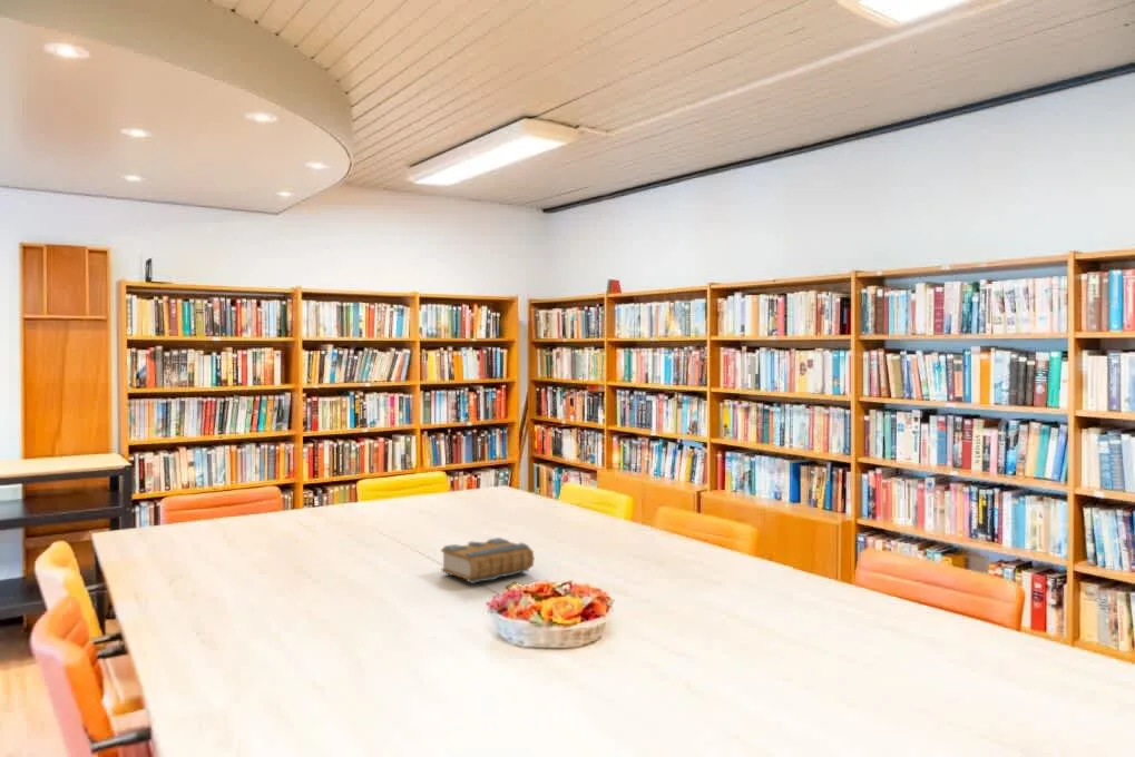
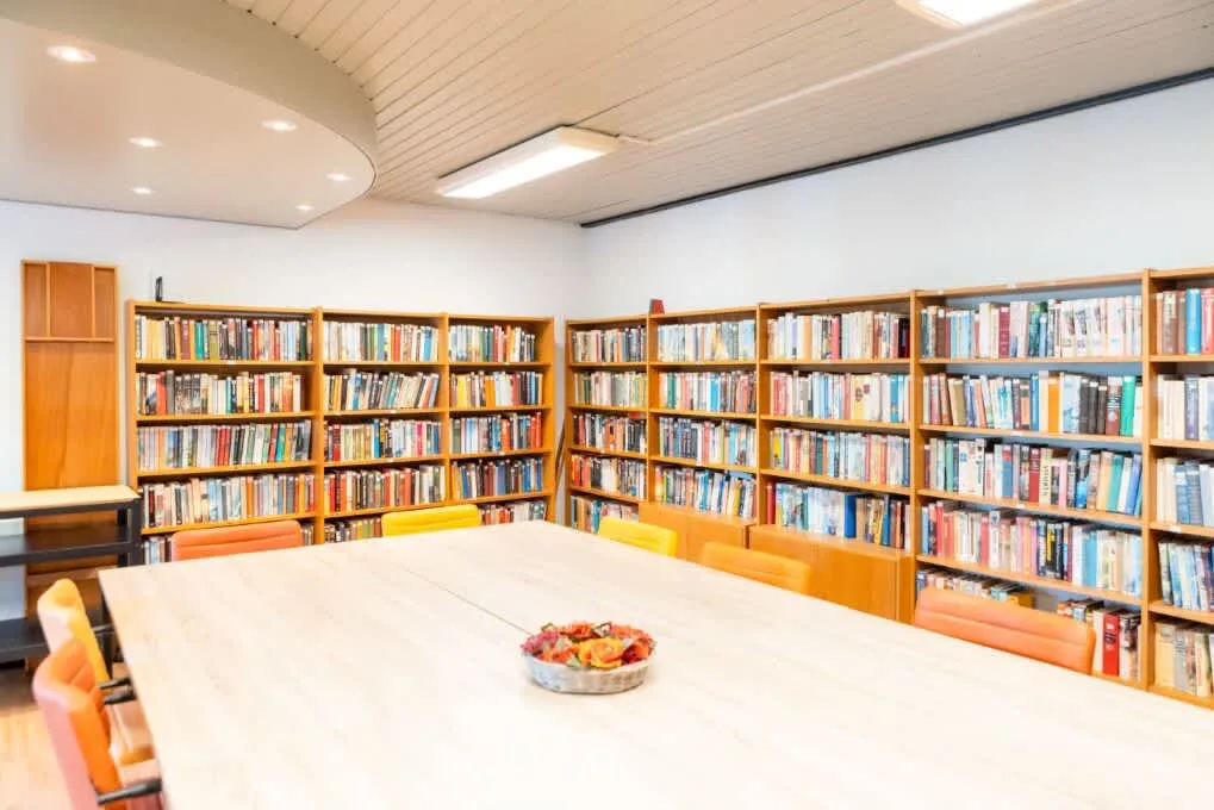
- book (487, 558)
